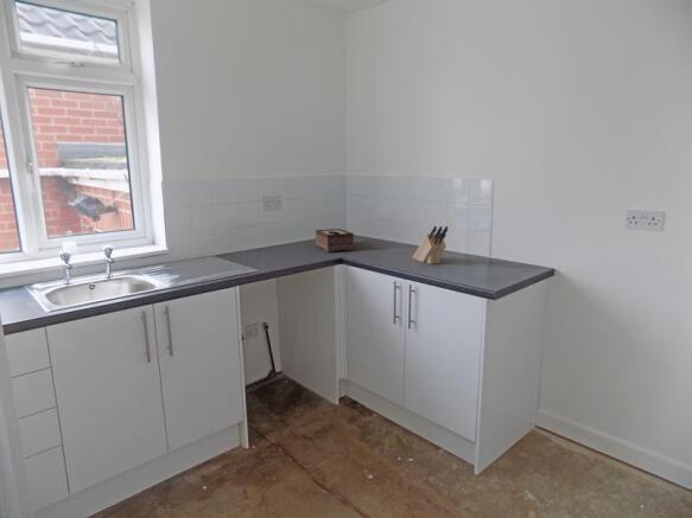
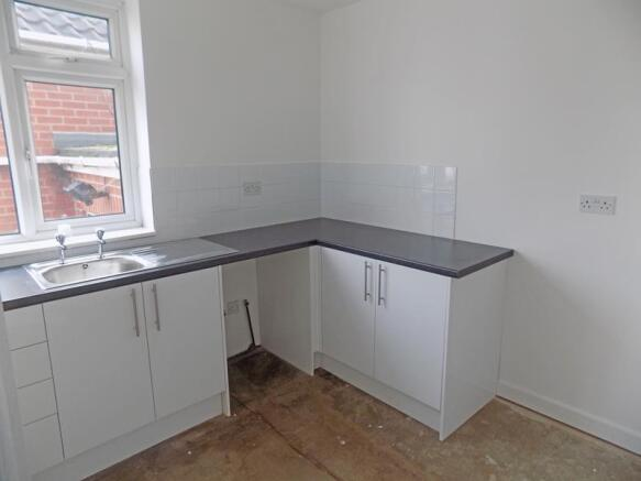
- knife block (430, 243)
- tissue box (334, 239)
